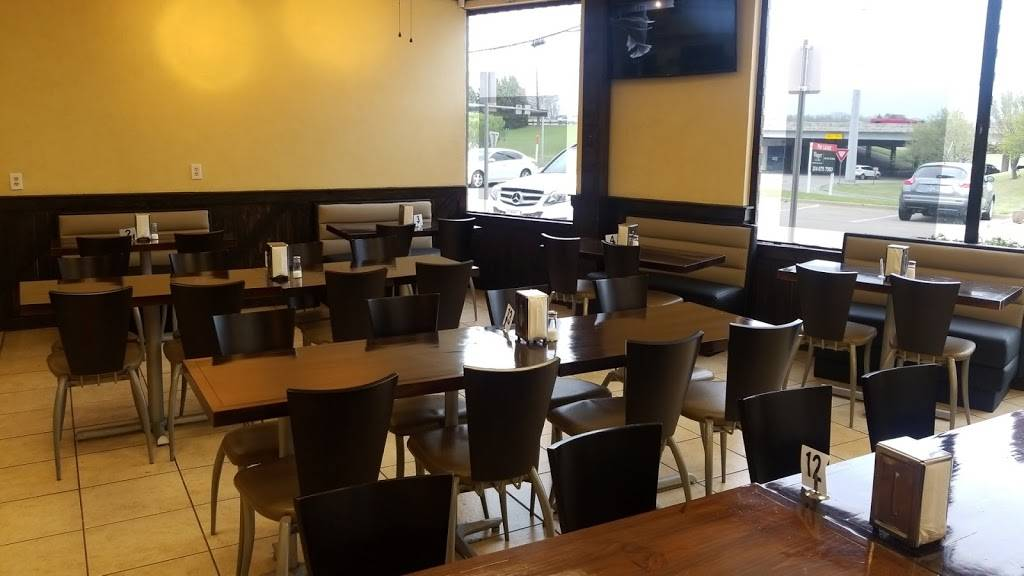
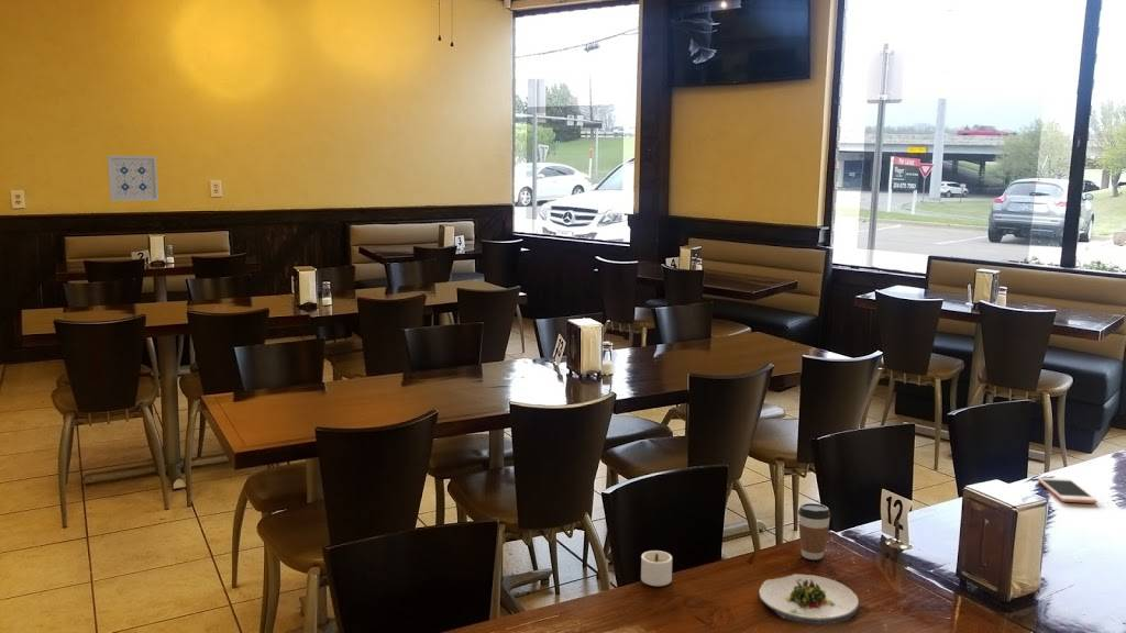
+ coffee cup (813, 531)
+ candle (662, 565)
+ wall art (133, 178)
+ cell phone (1066, 489)
+ salad plate (808, 592)
